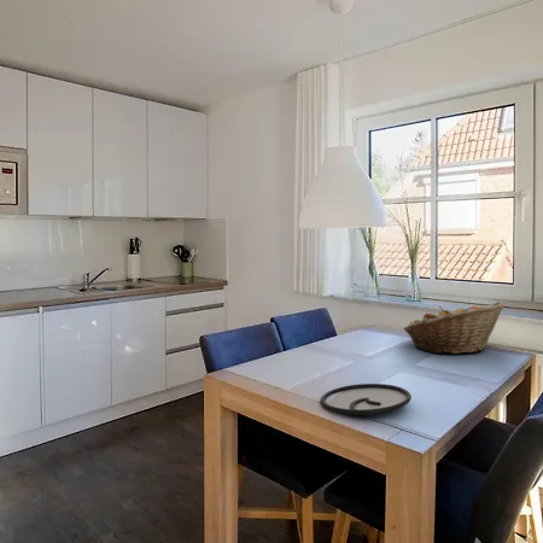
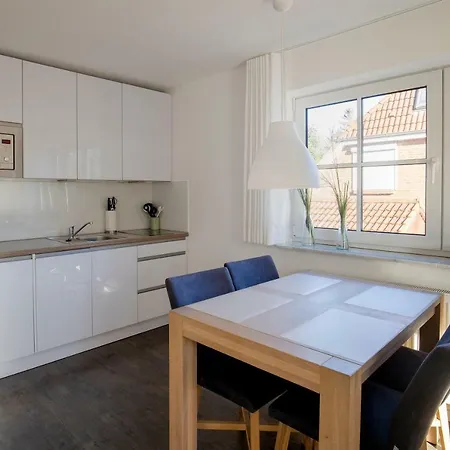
- plate (364, 397)
- fruit basket (454, 325)
